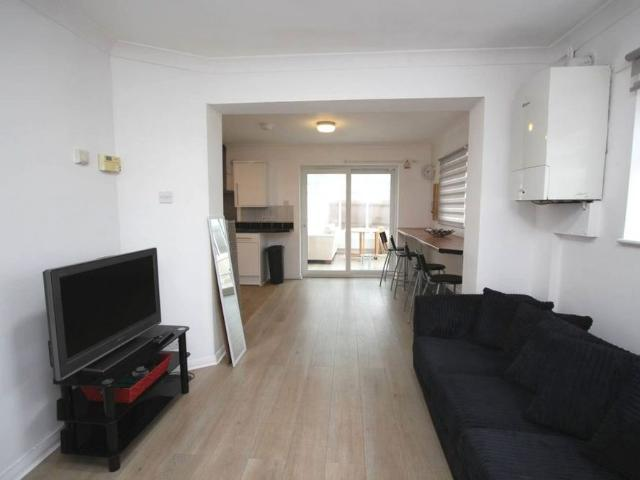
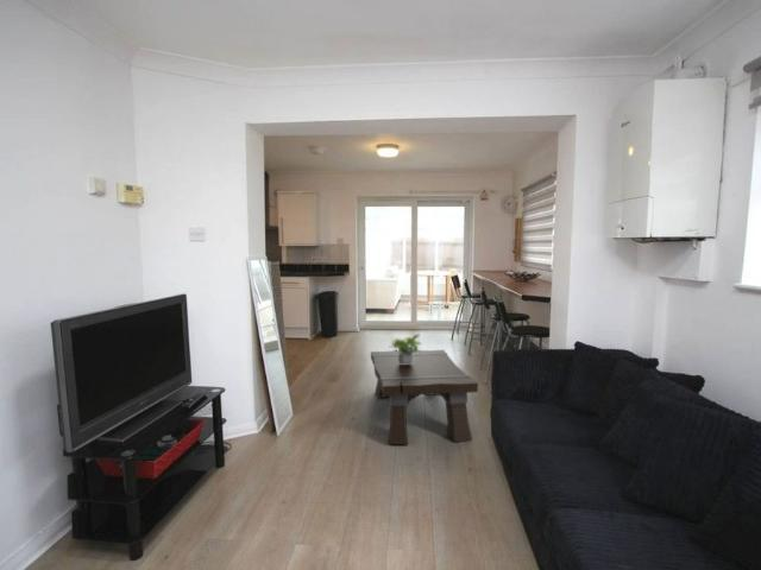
+ potted plant (405, 349)
+ coffee table (416, 388)
